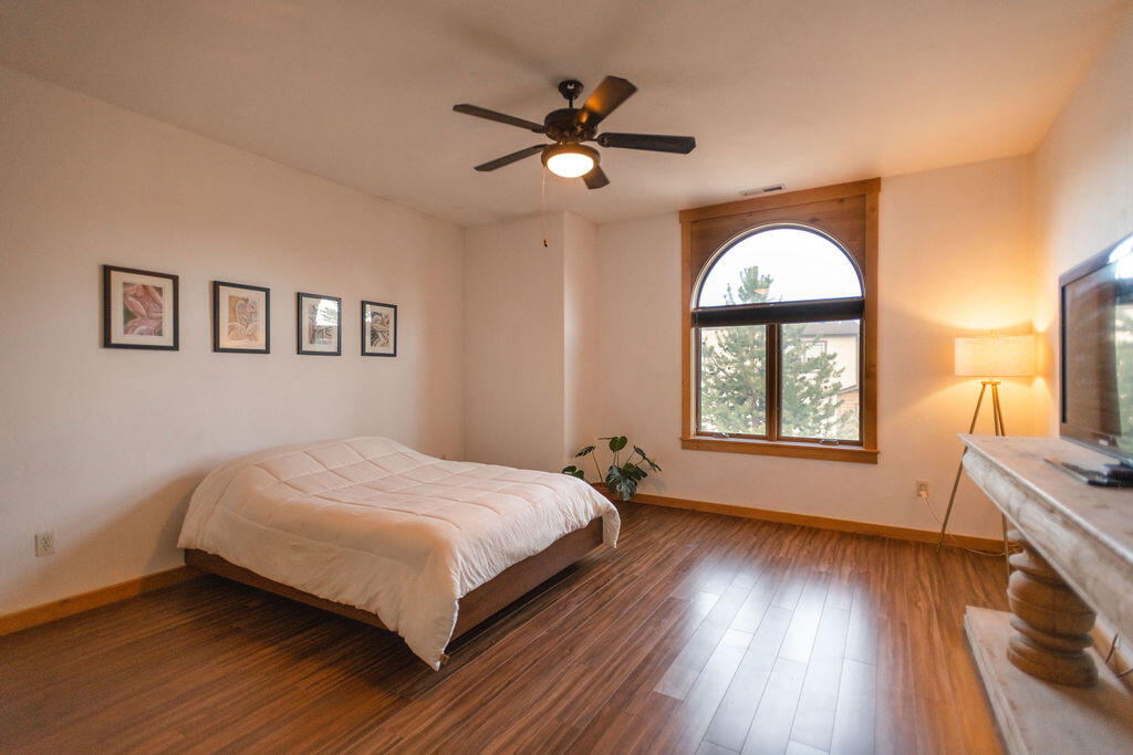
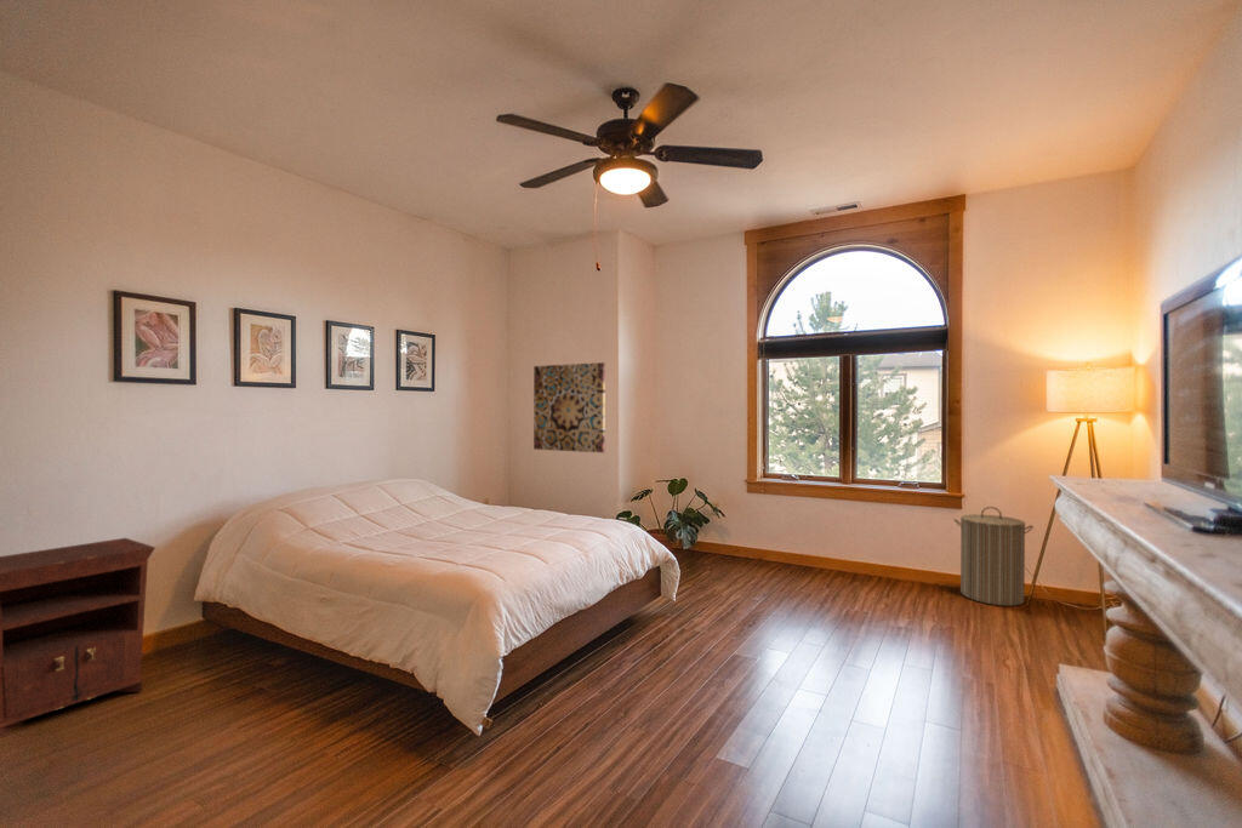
+ laundry hamper (991, 552)
+ wall art (568, 407)
+ nightstand (63, 628)
